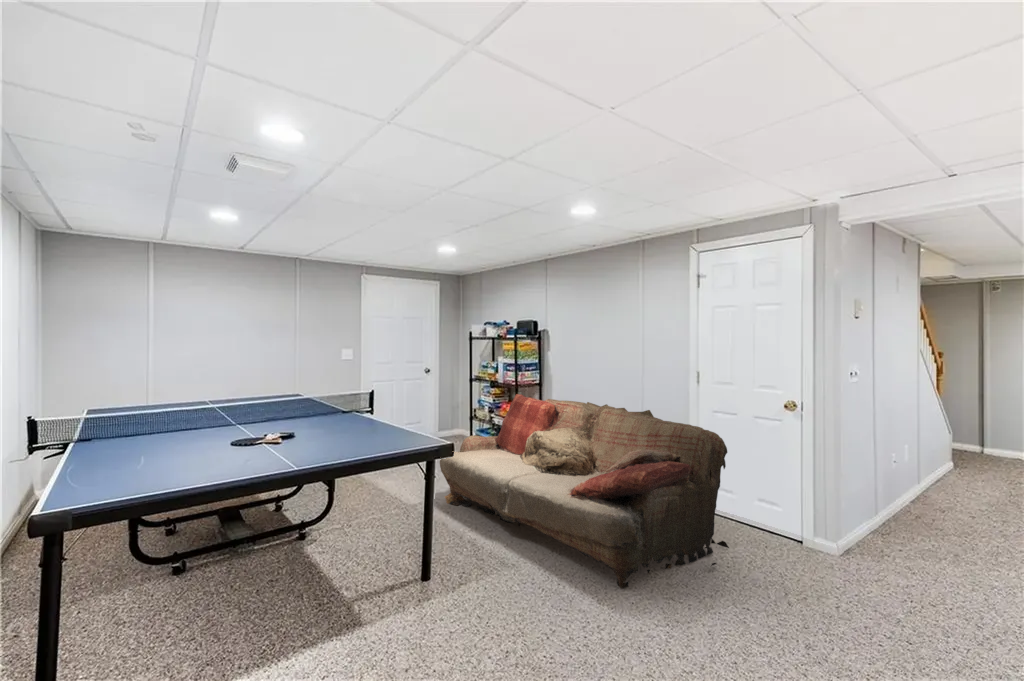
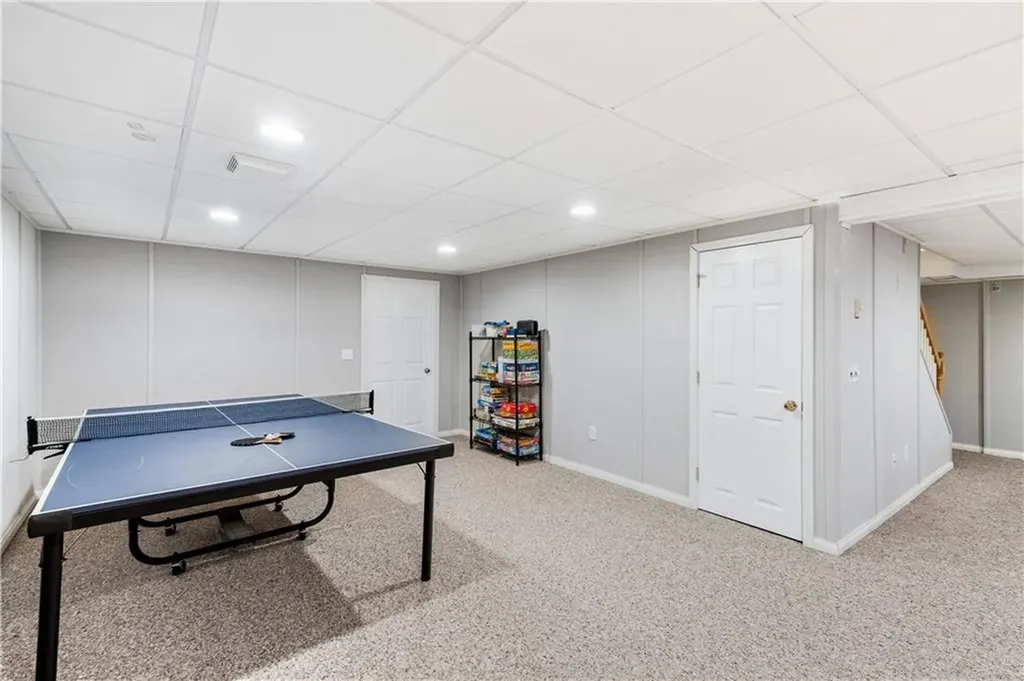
- sofa (565, 463)
